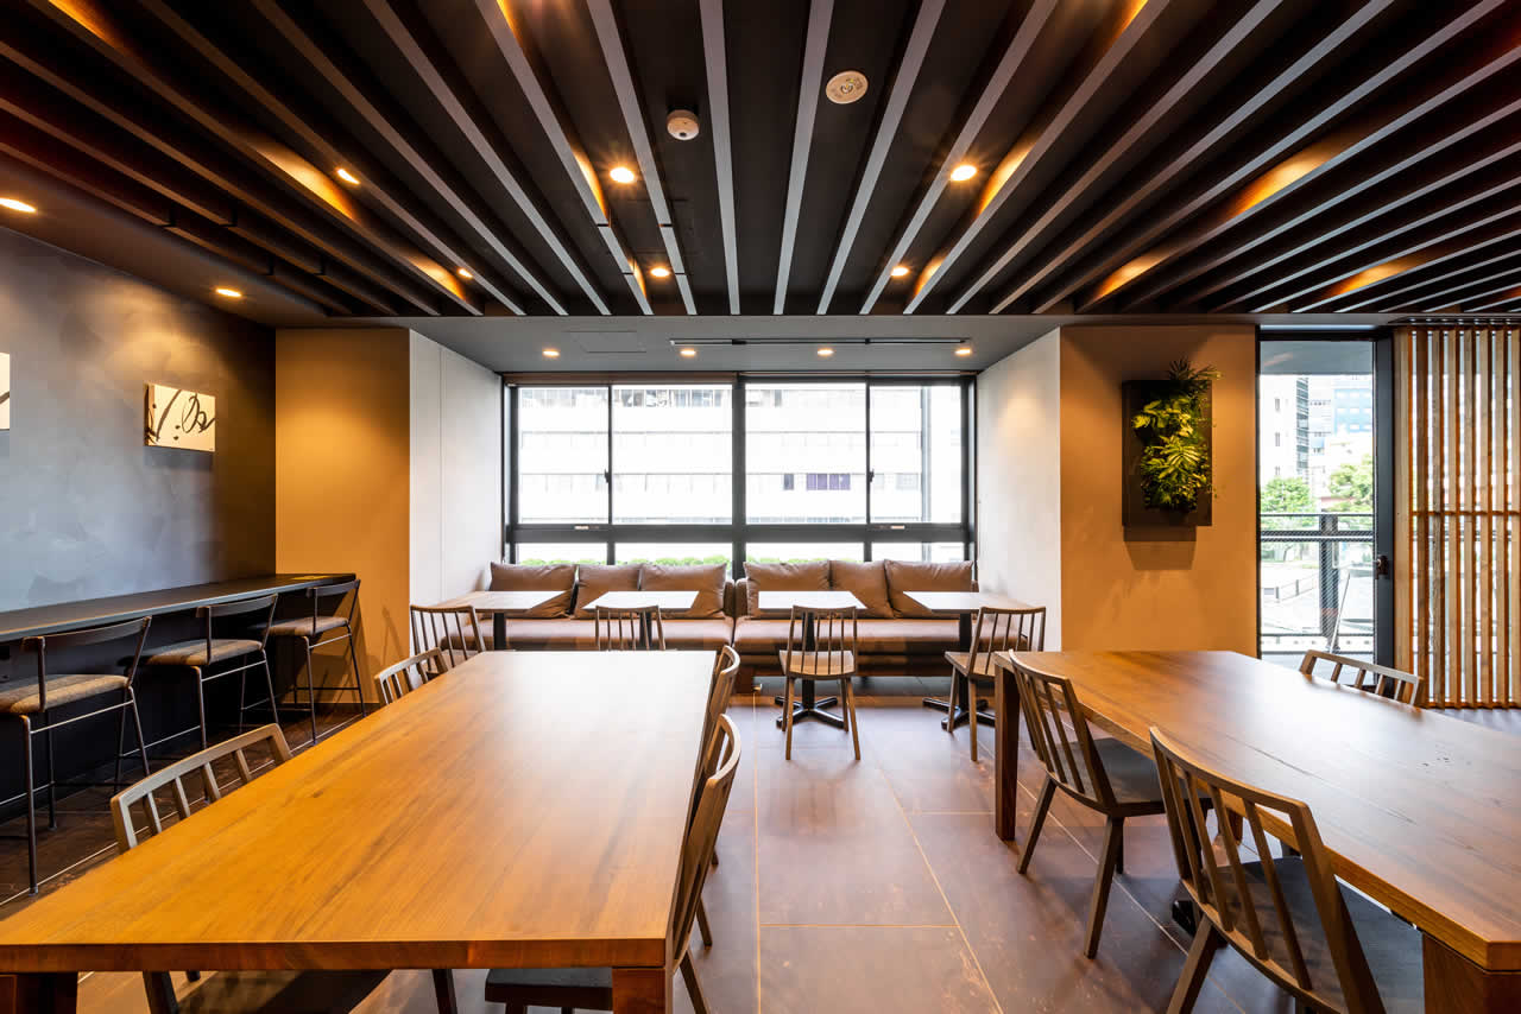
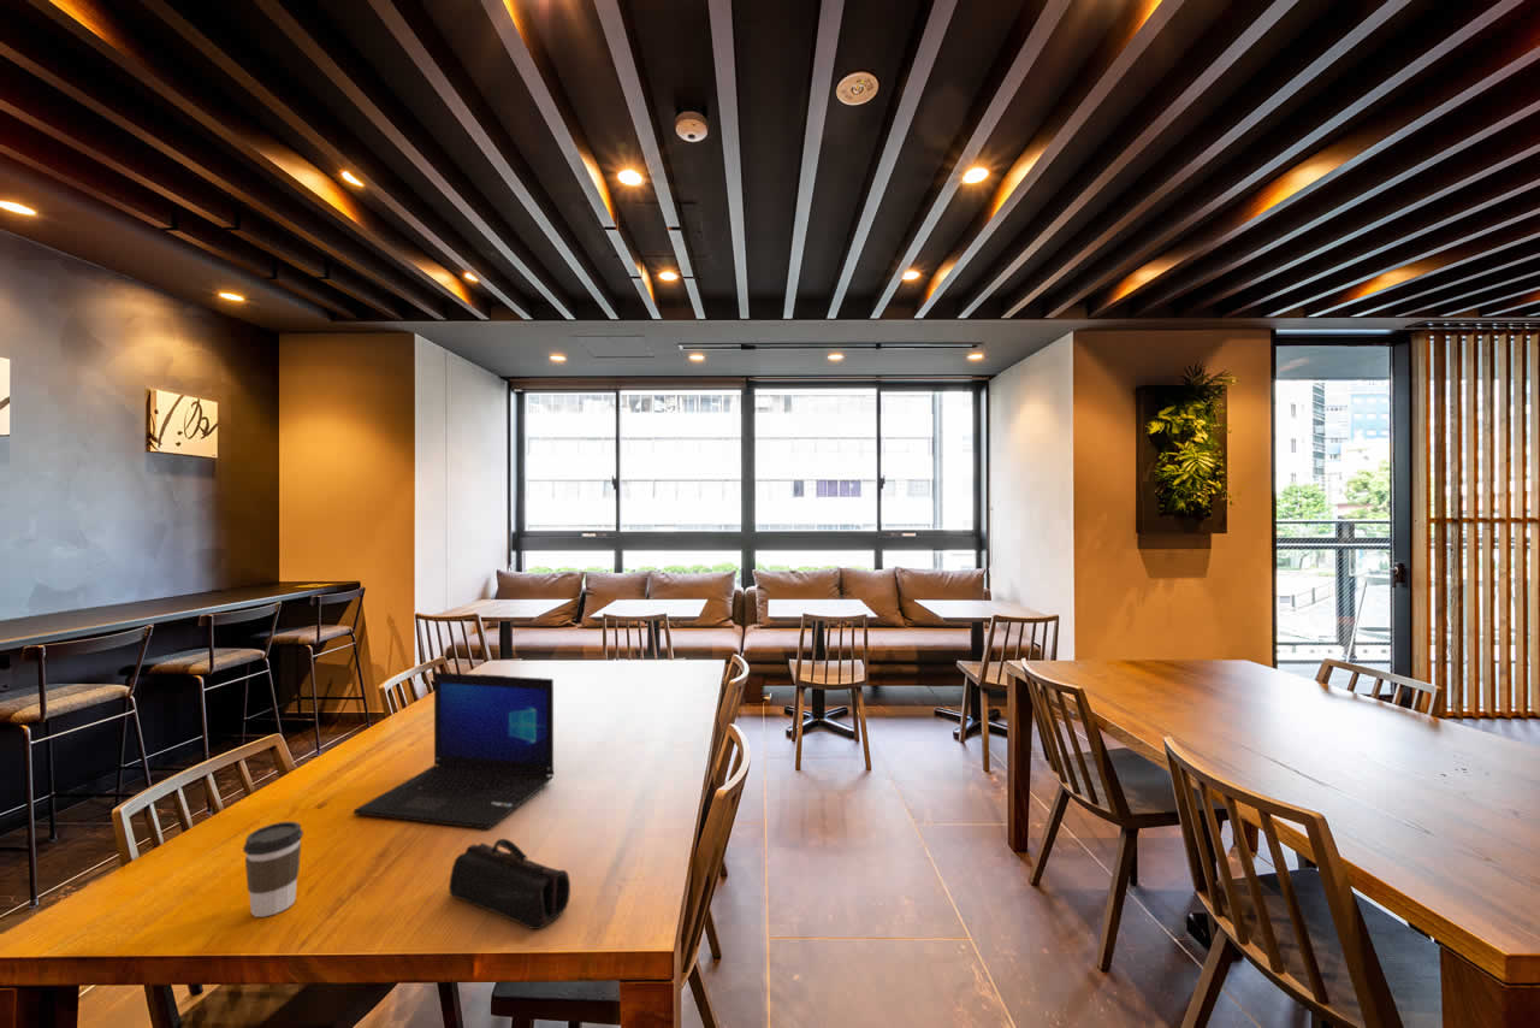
+ laptop (460, 742)
+ coffee cup (273, 868)
+ pencil case (509, 870)
